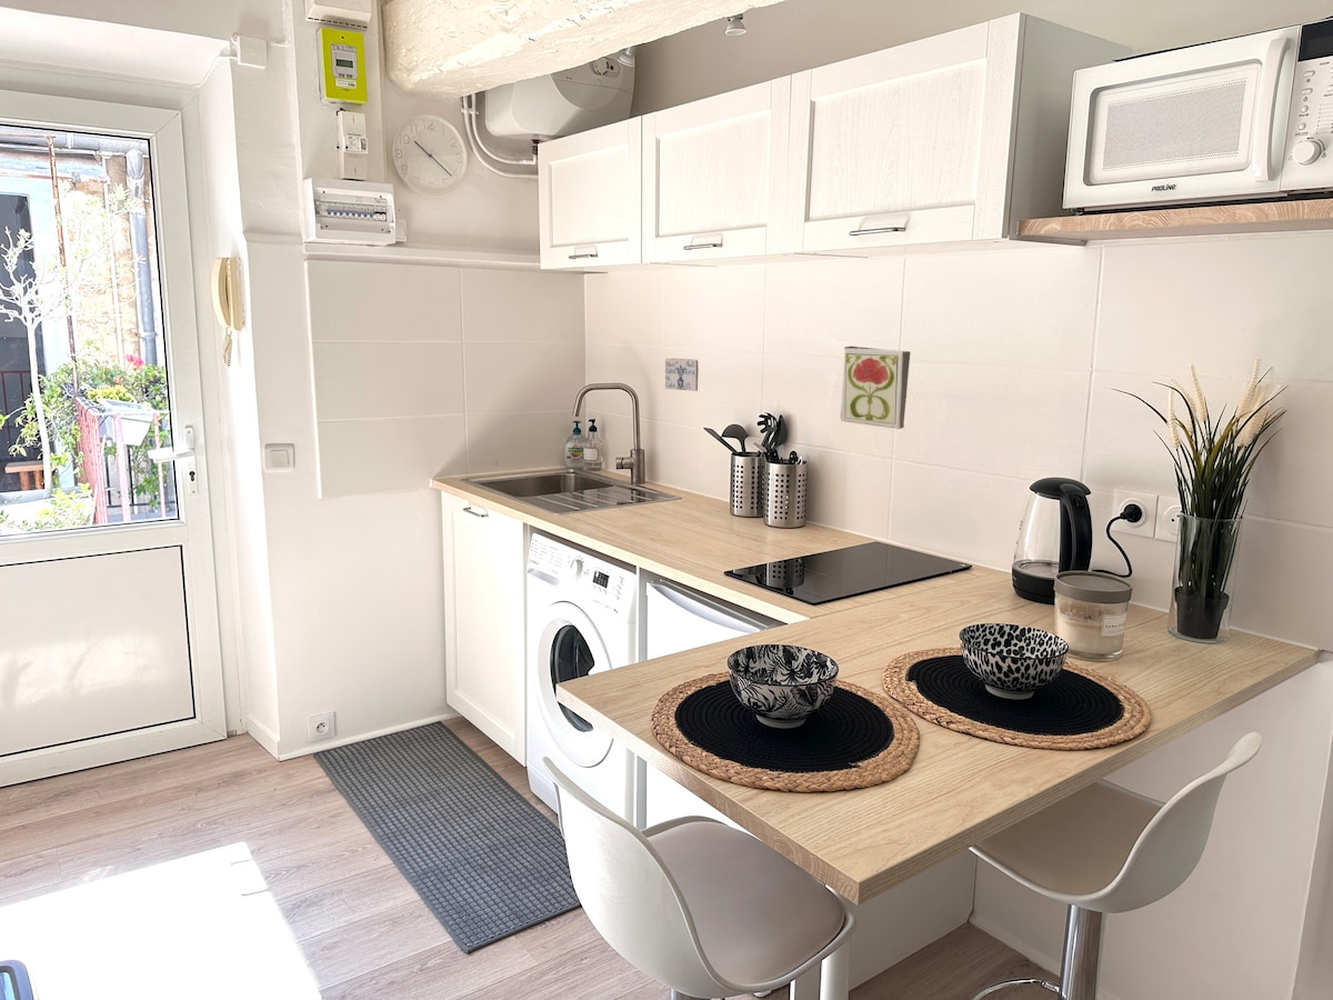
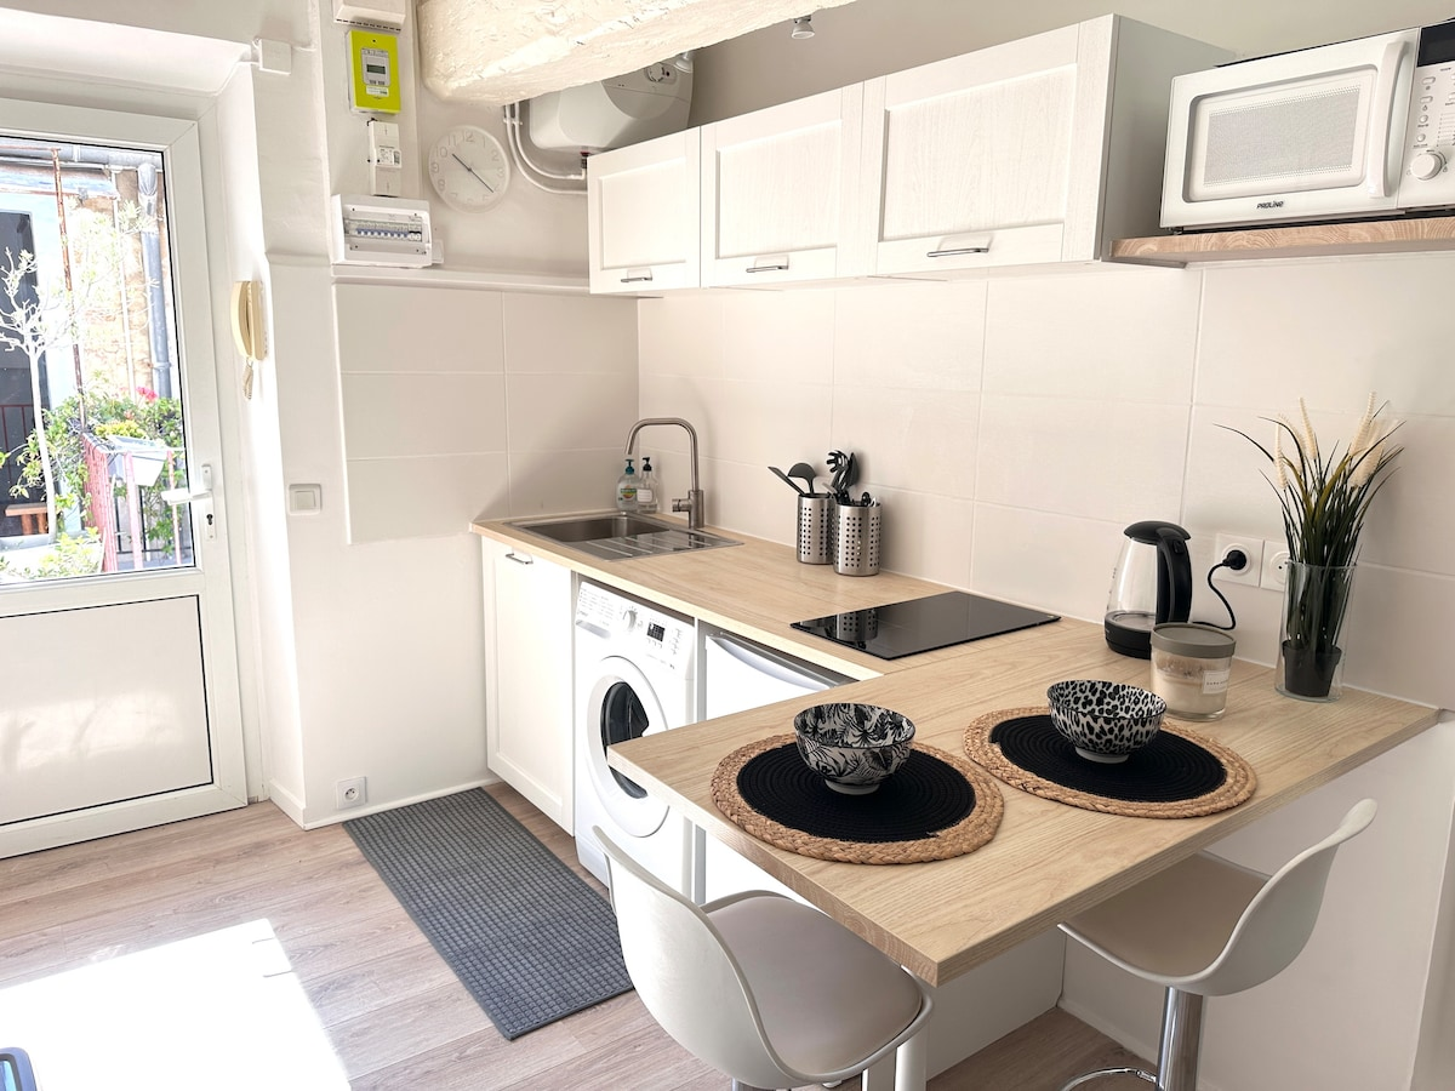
- ceramic tile (681, 373)
- decorative tile (872, 386)
